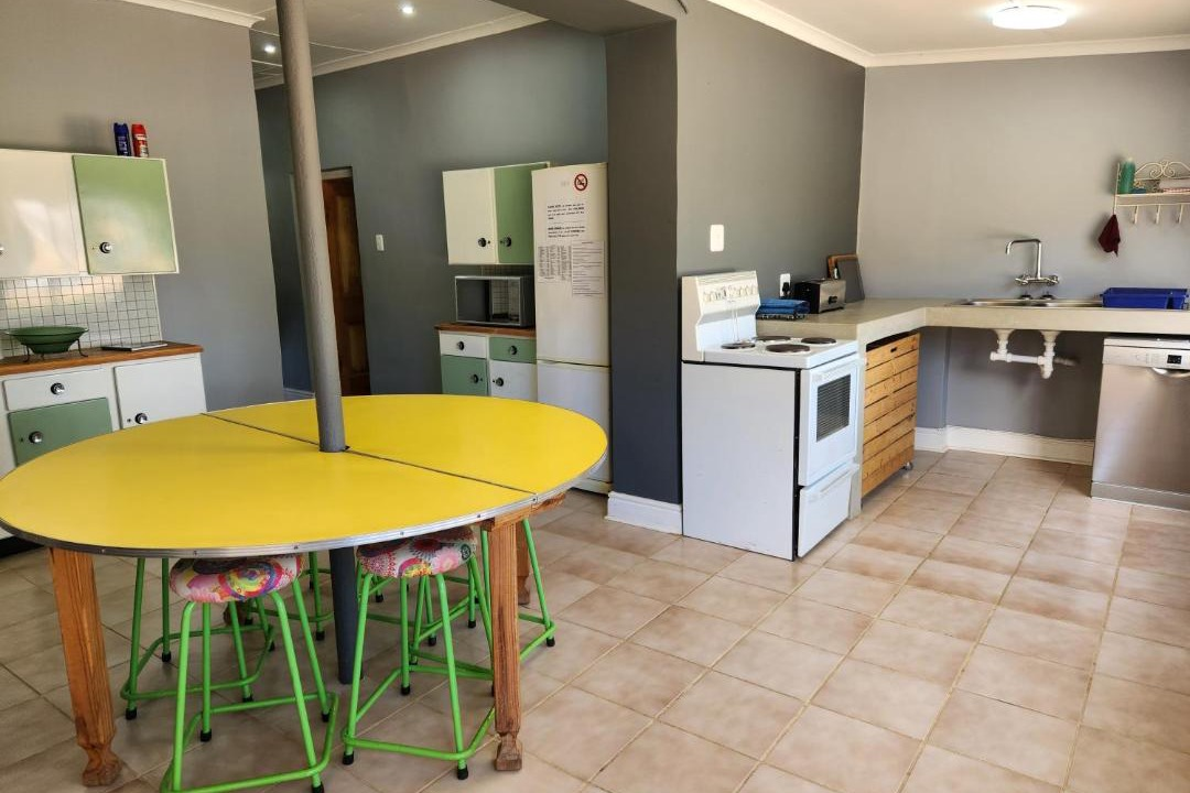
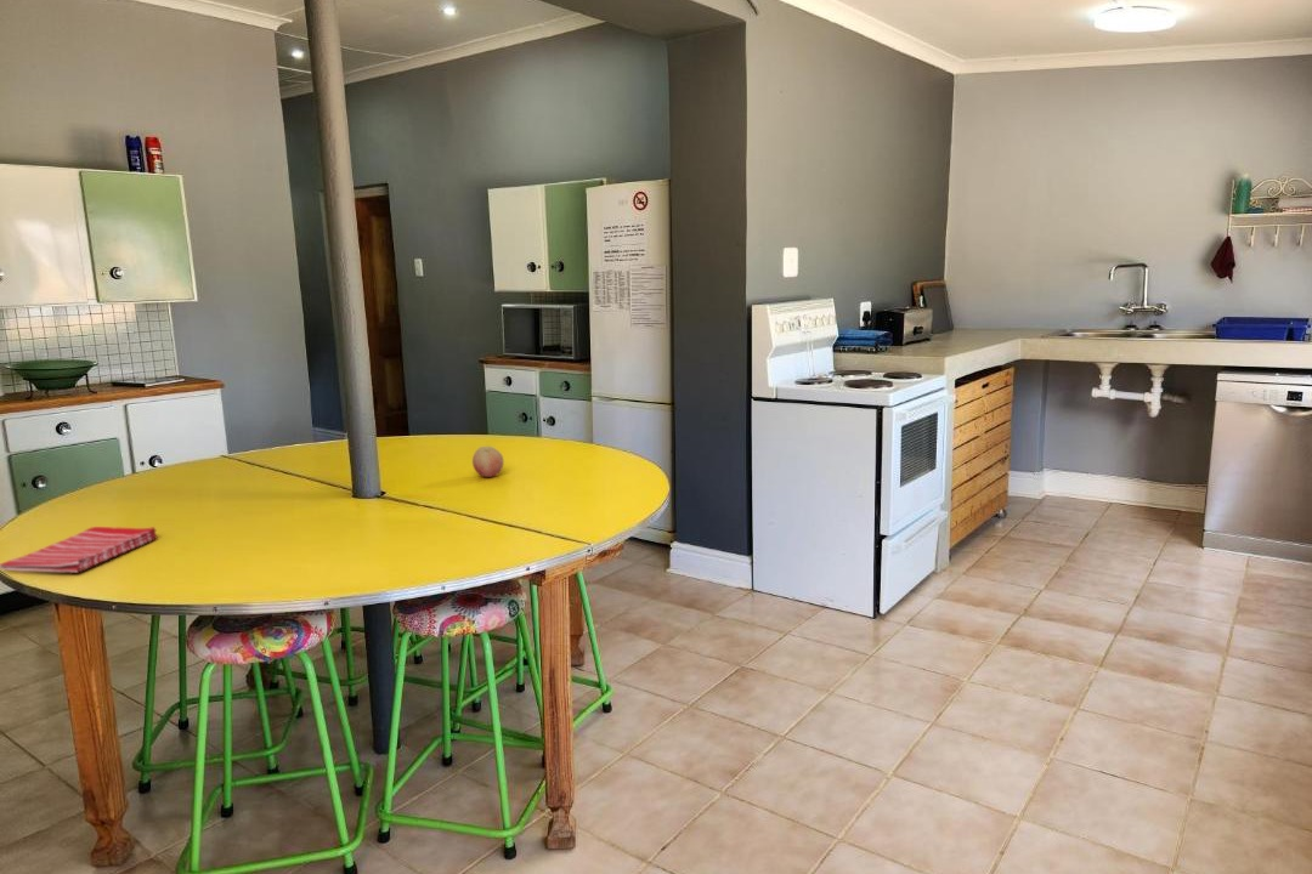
+ fruit (487, 461)
+ dish towel (83, 547)
